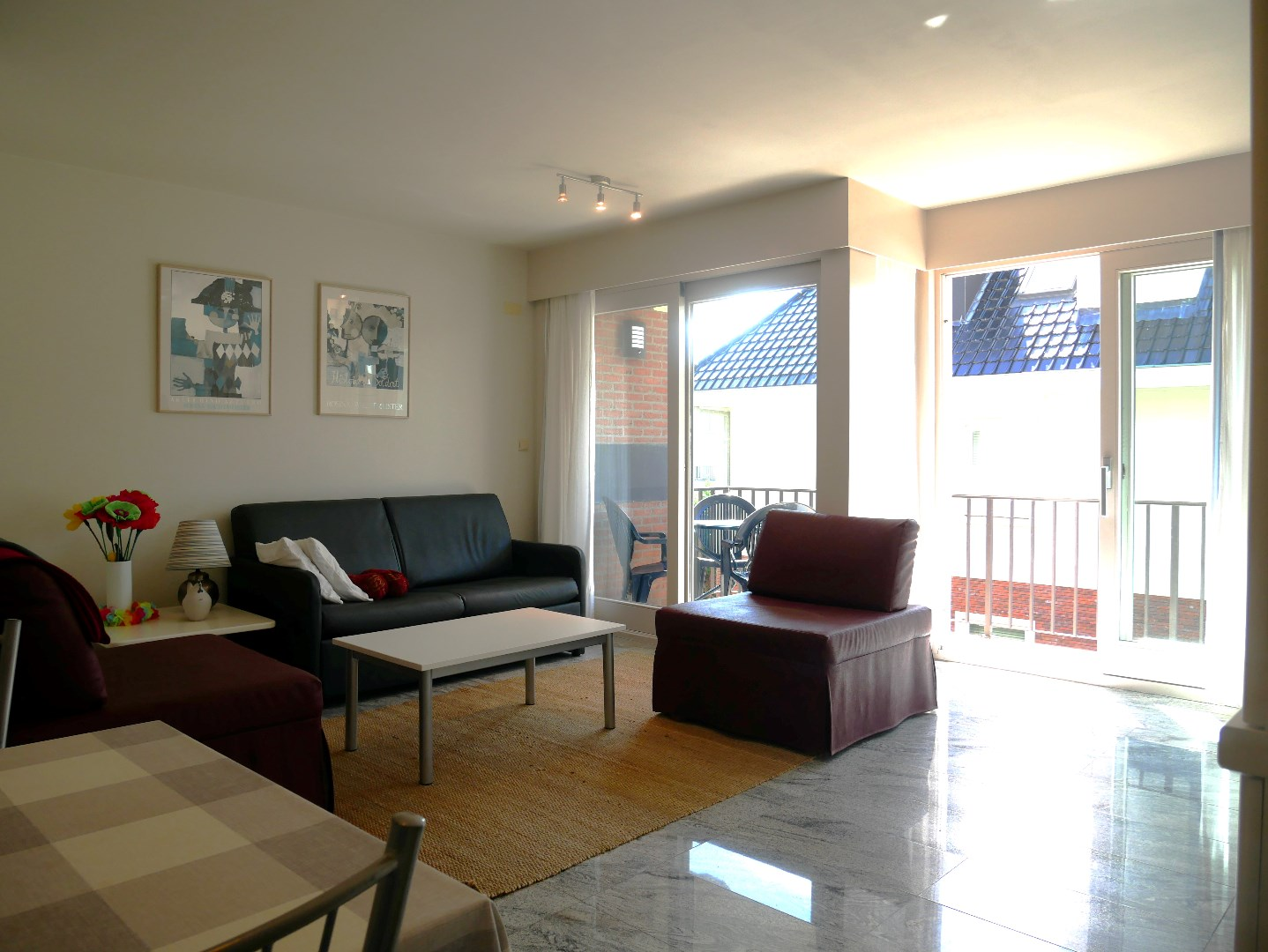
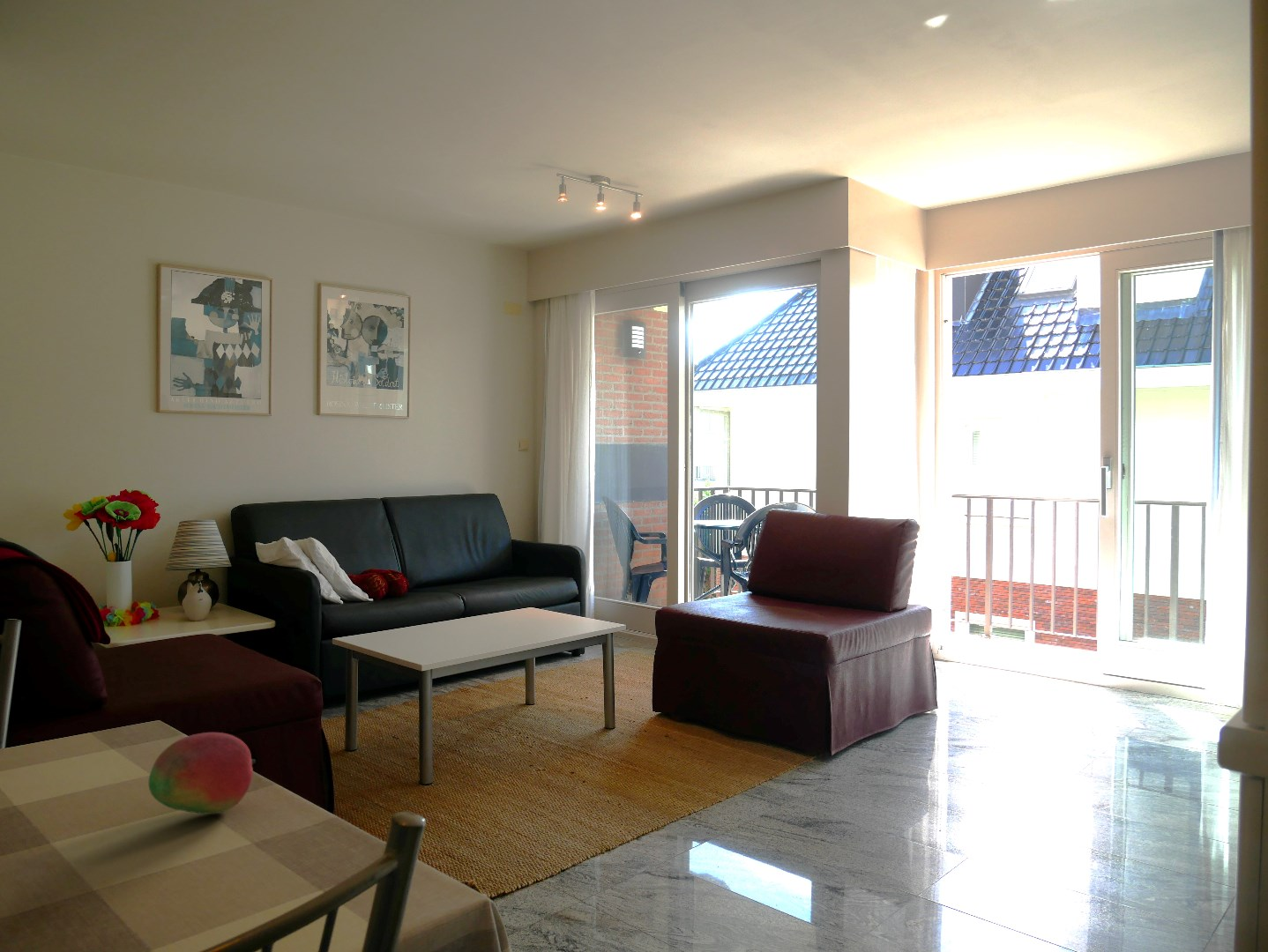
+ fruit (203, 773)
